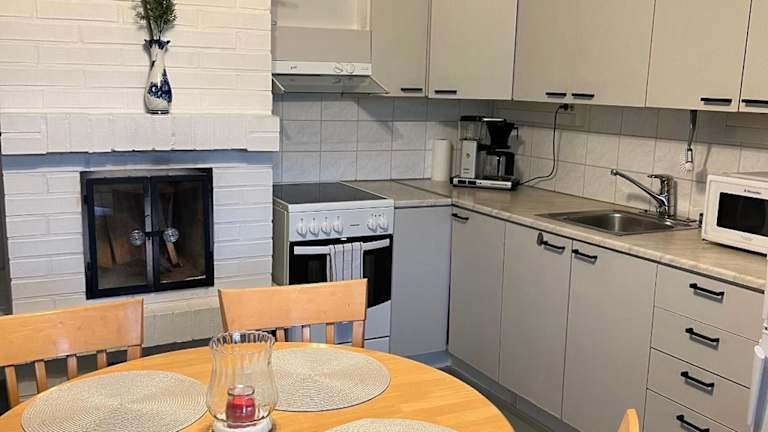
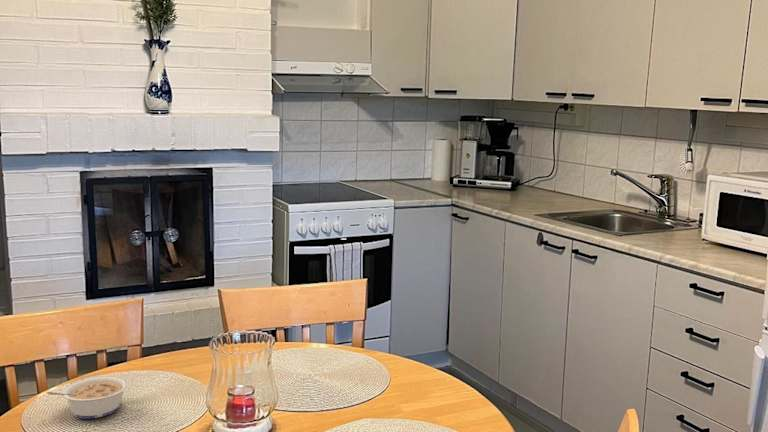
+ legume (94, 397)
